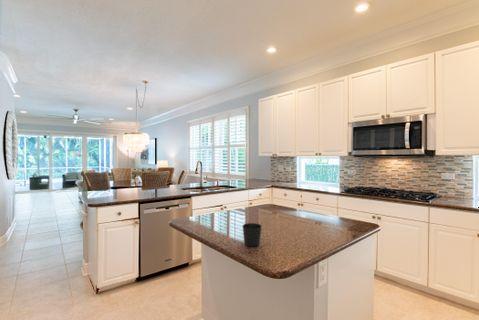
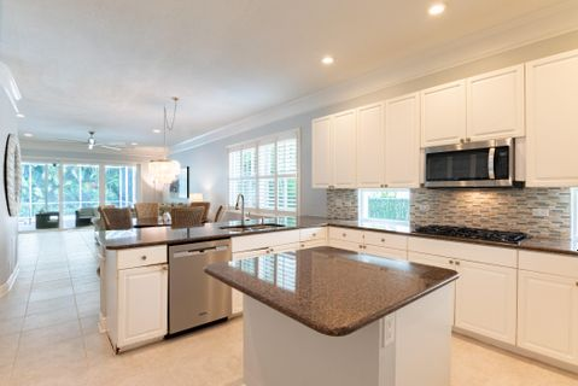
- cup (252, 234)
